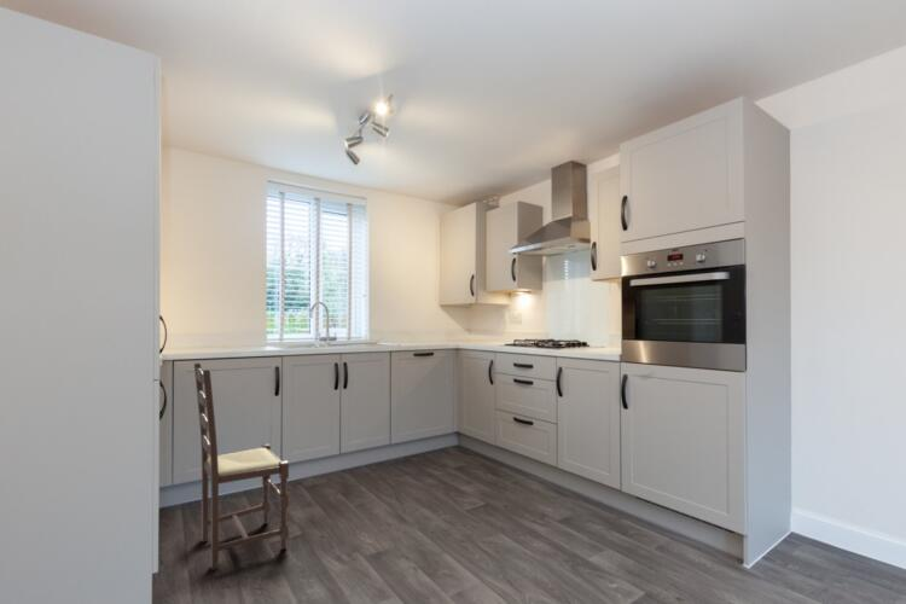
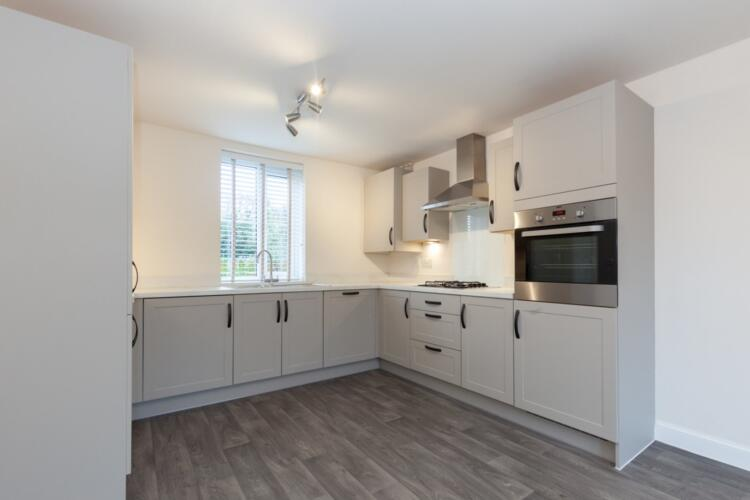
- dining chair (242, 453)
